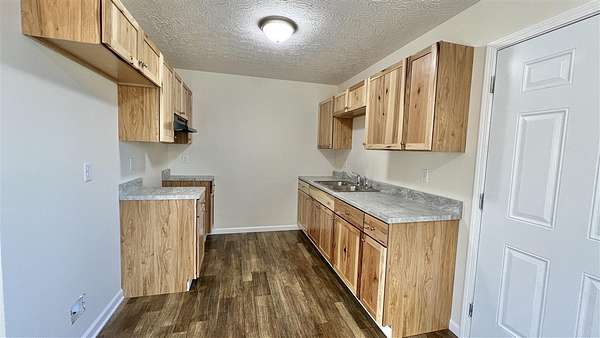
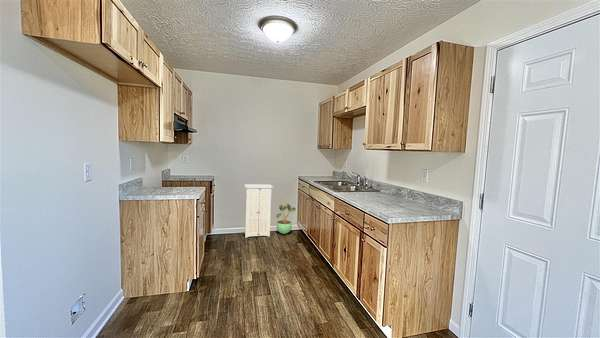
+ storage cabinet (257, 210)
+ potted plant (285, 218)
